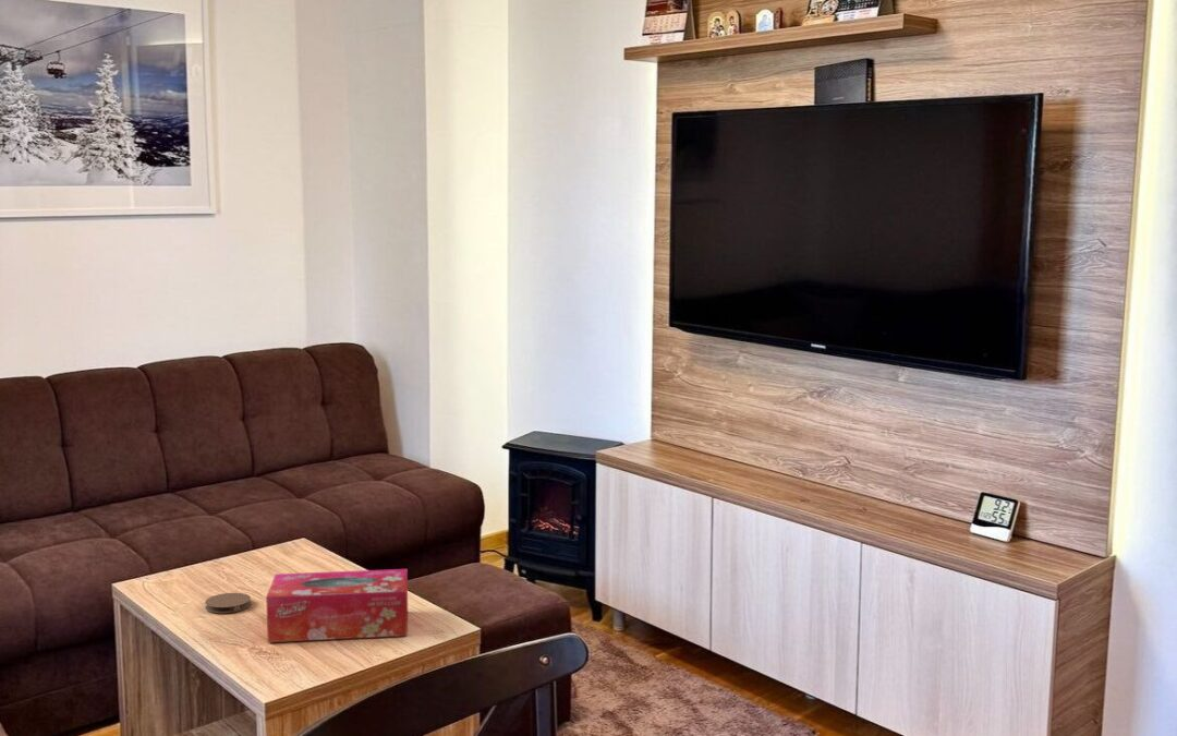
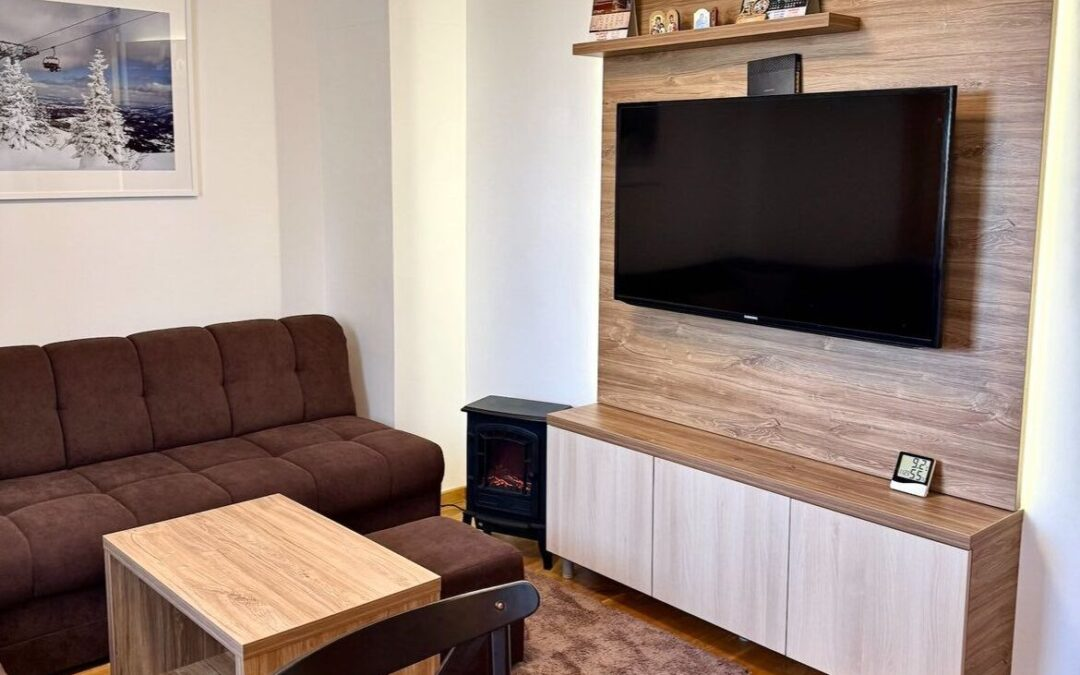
- coaster (228, 602)
- tissue box (339, 604)
